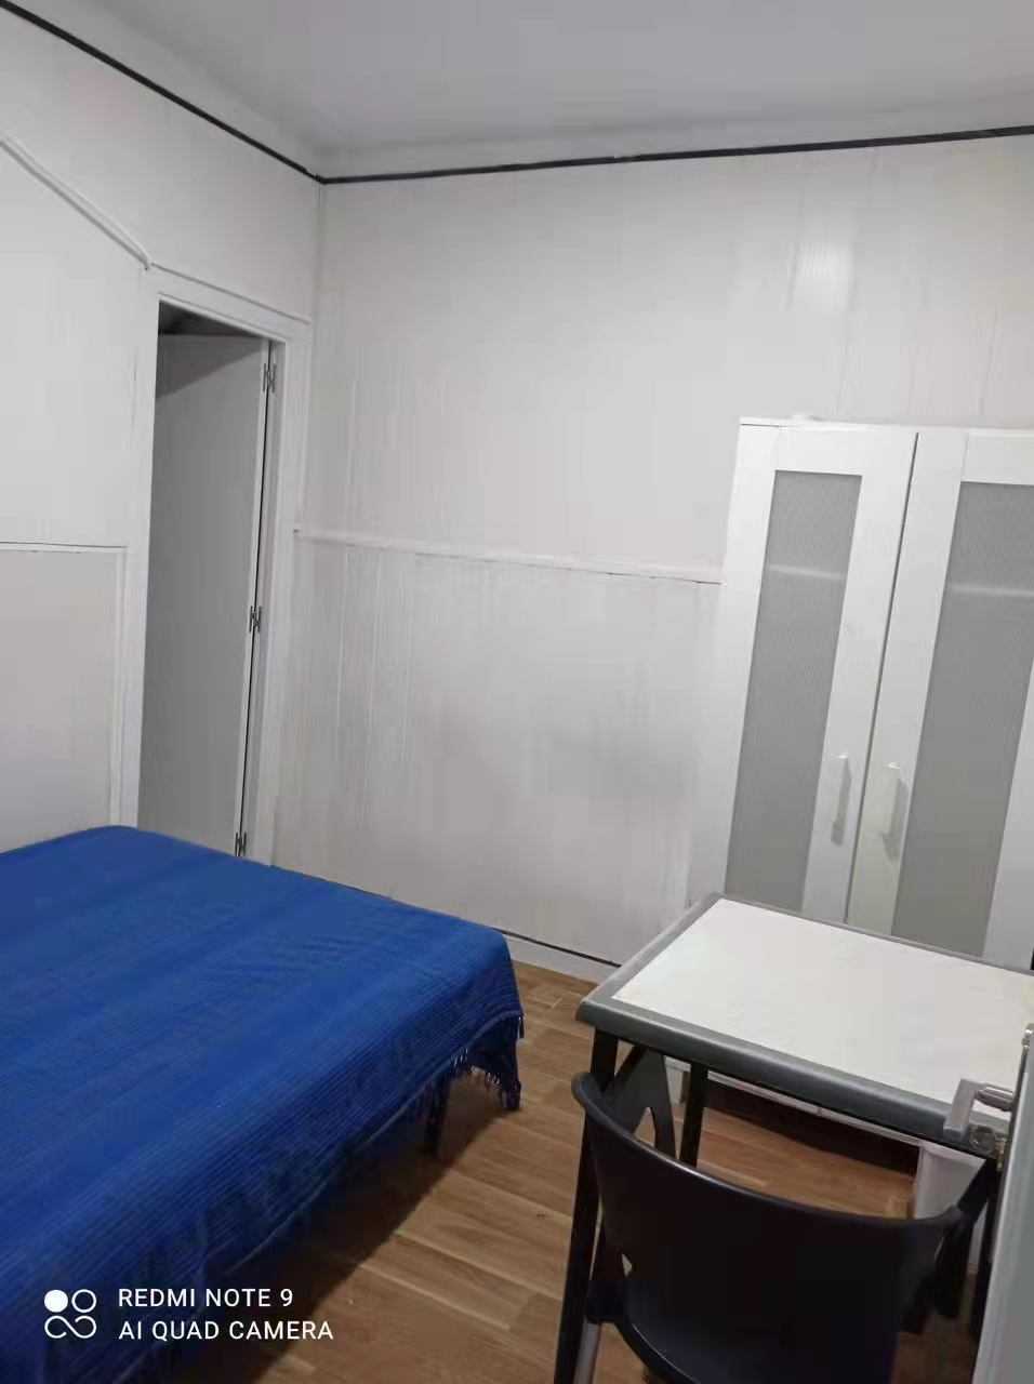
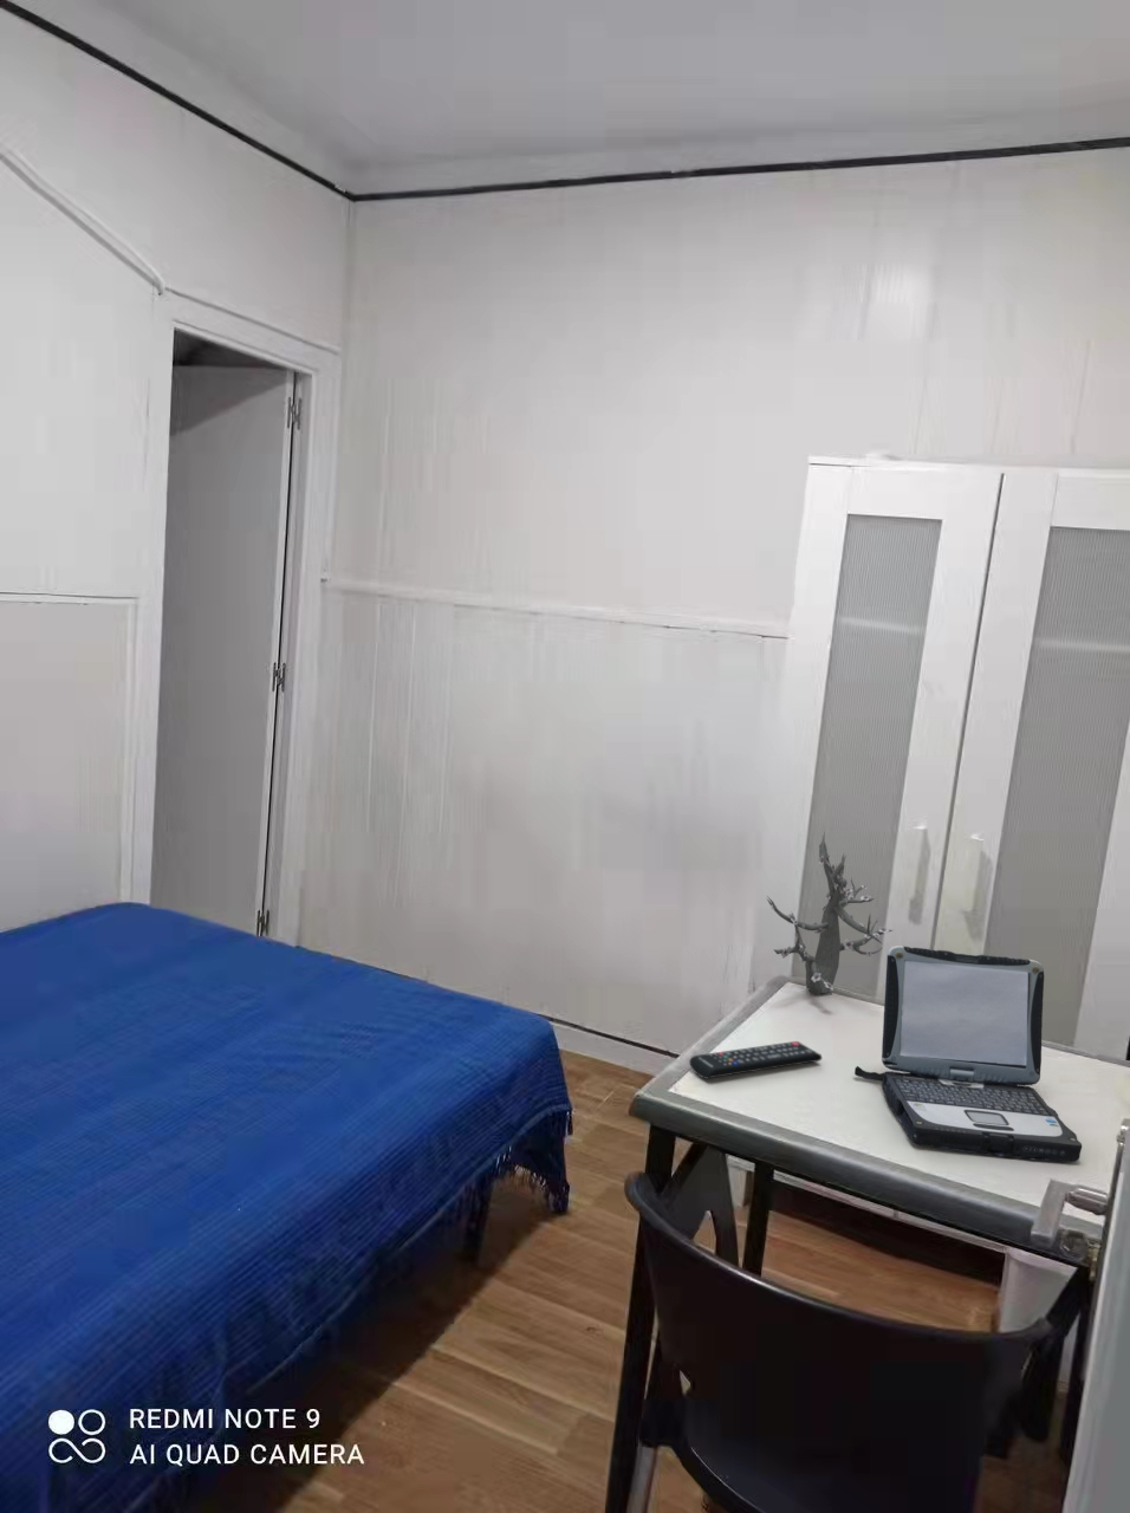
+ plant (834, 920)
+ laptop (975, 1045)
+ remote control (756, 1060)
